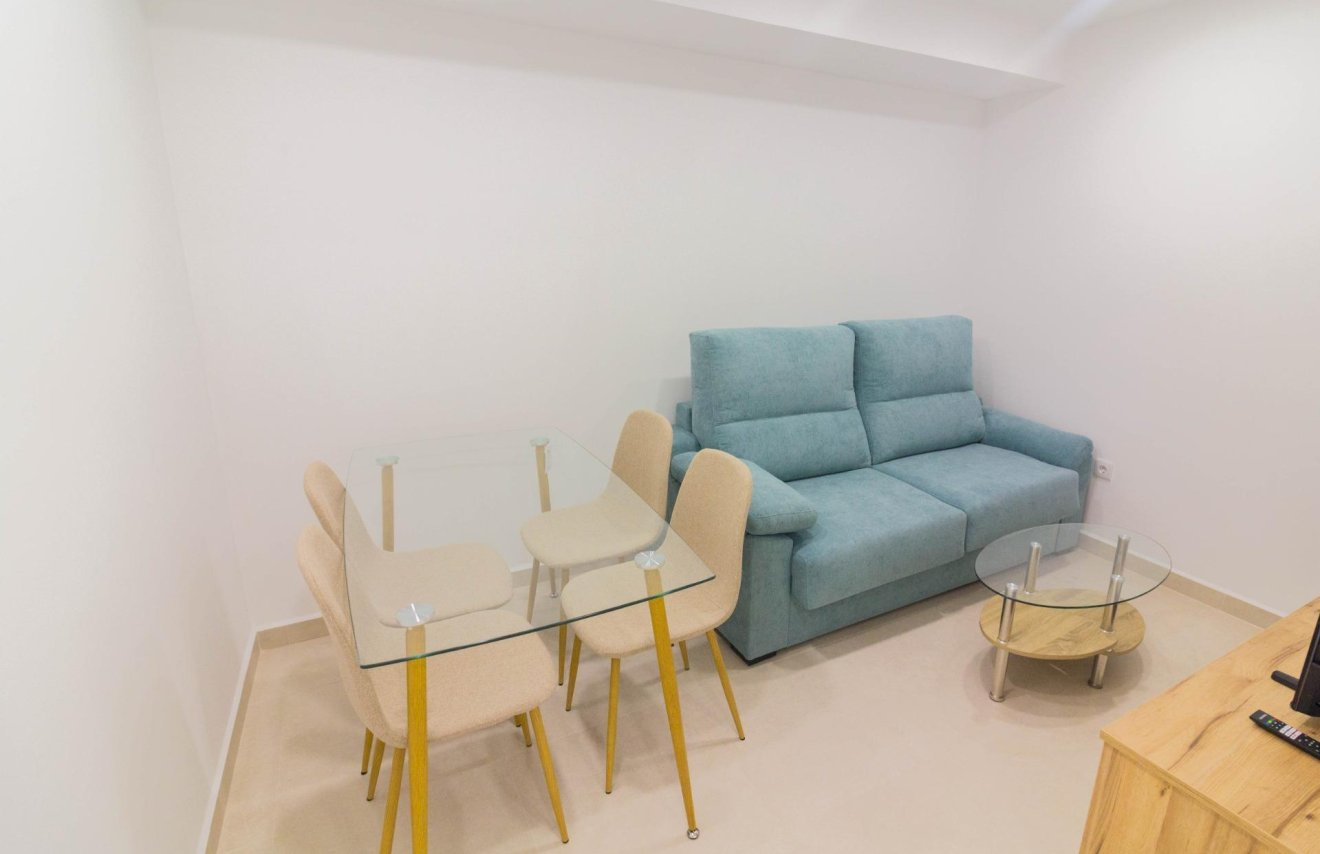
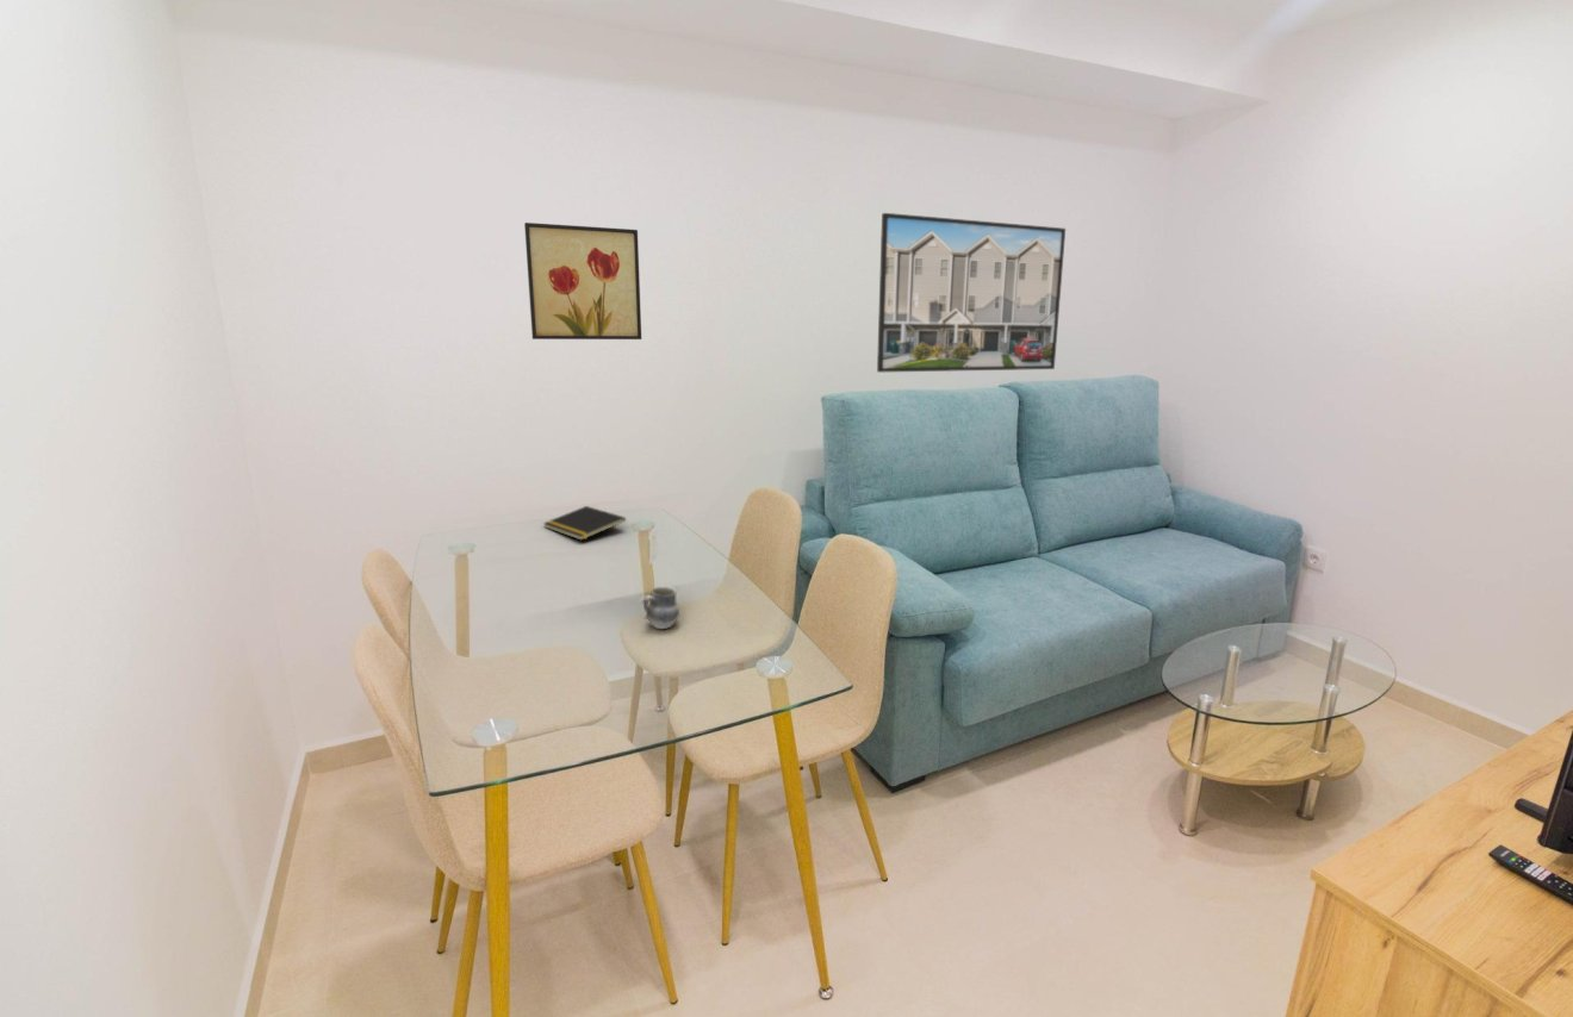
+ wall art (584, 283)
+ cup (659, 609)
+ notepad (584, 522)
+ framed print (975, 297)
